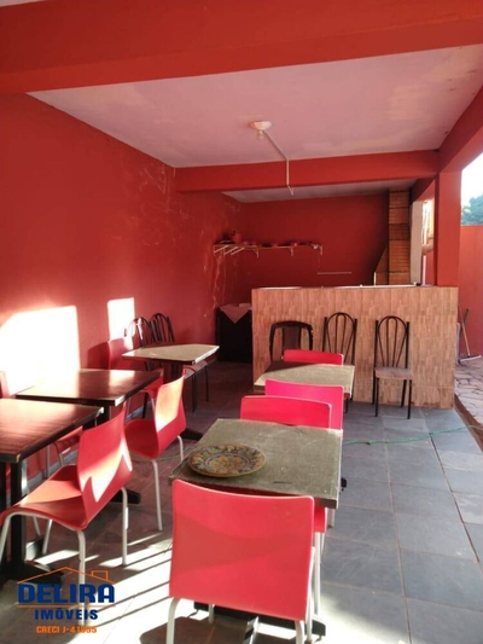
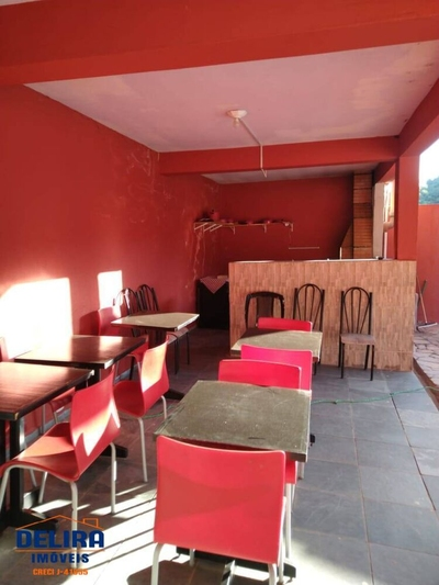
- plate (227, 462)
